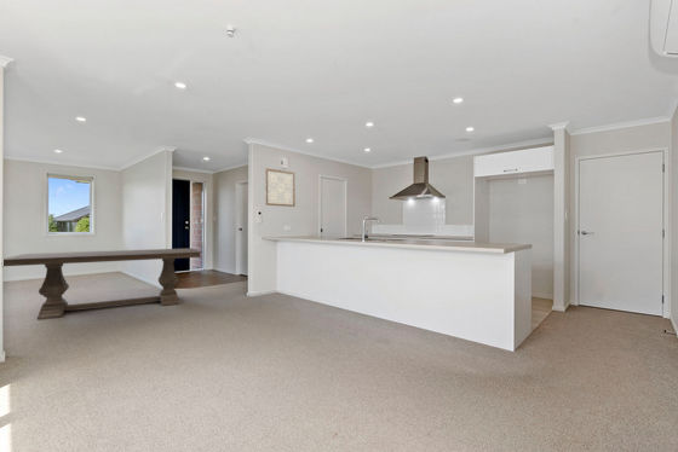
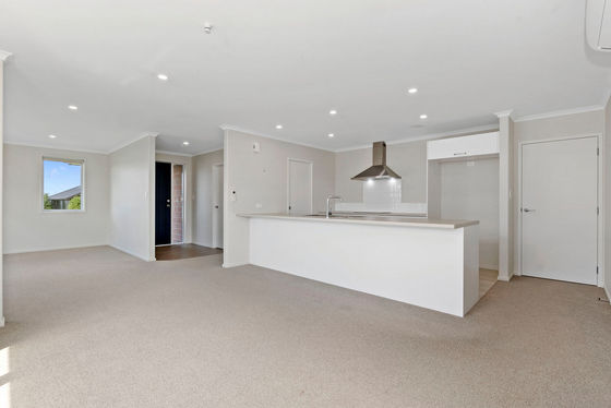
- dining table (115, 260)
- wall art (281, 187)
